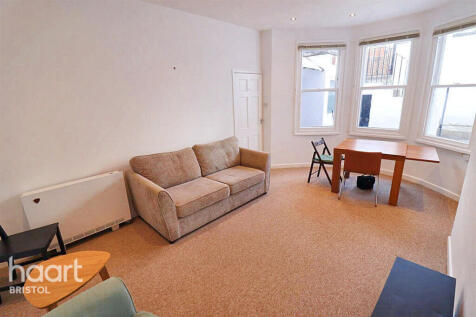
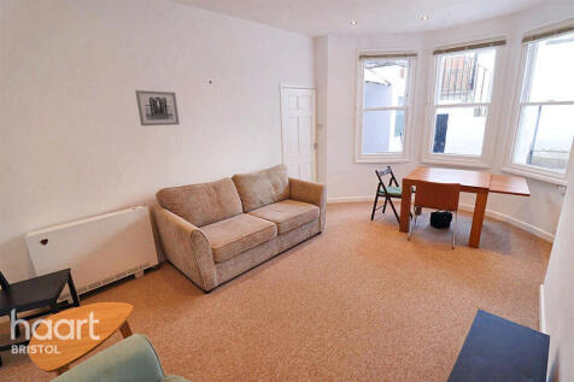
+ wall art (158, 108)
